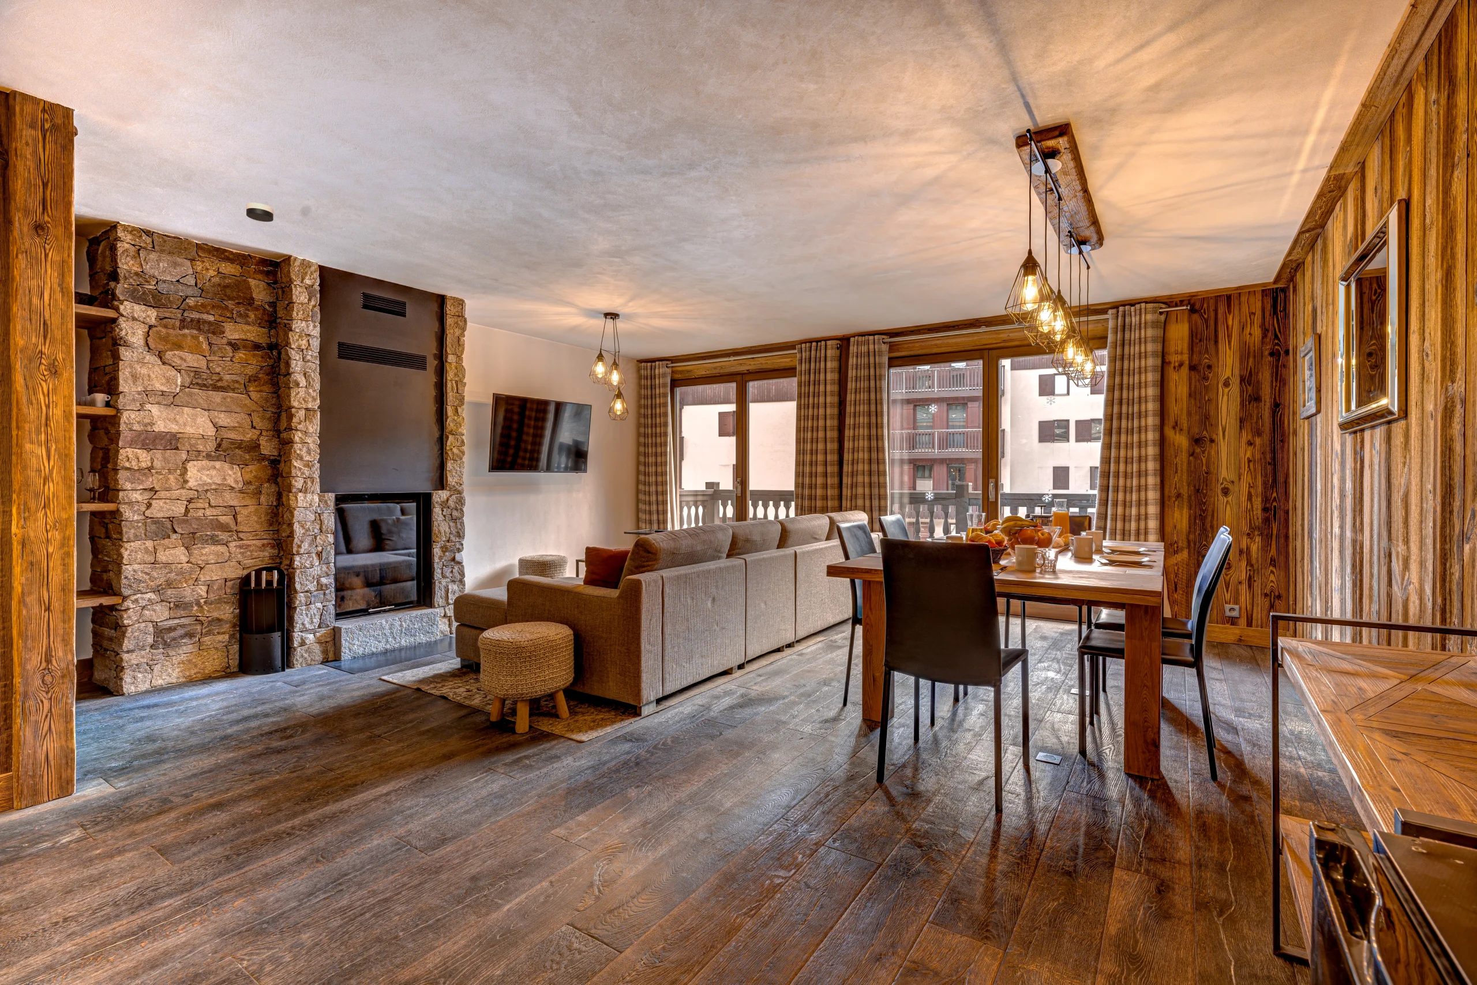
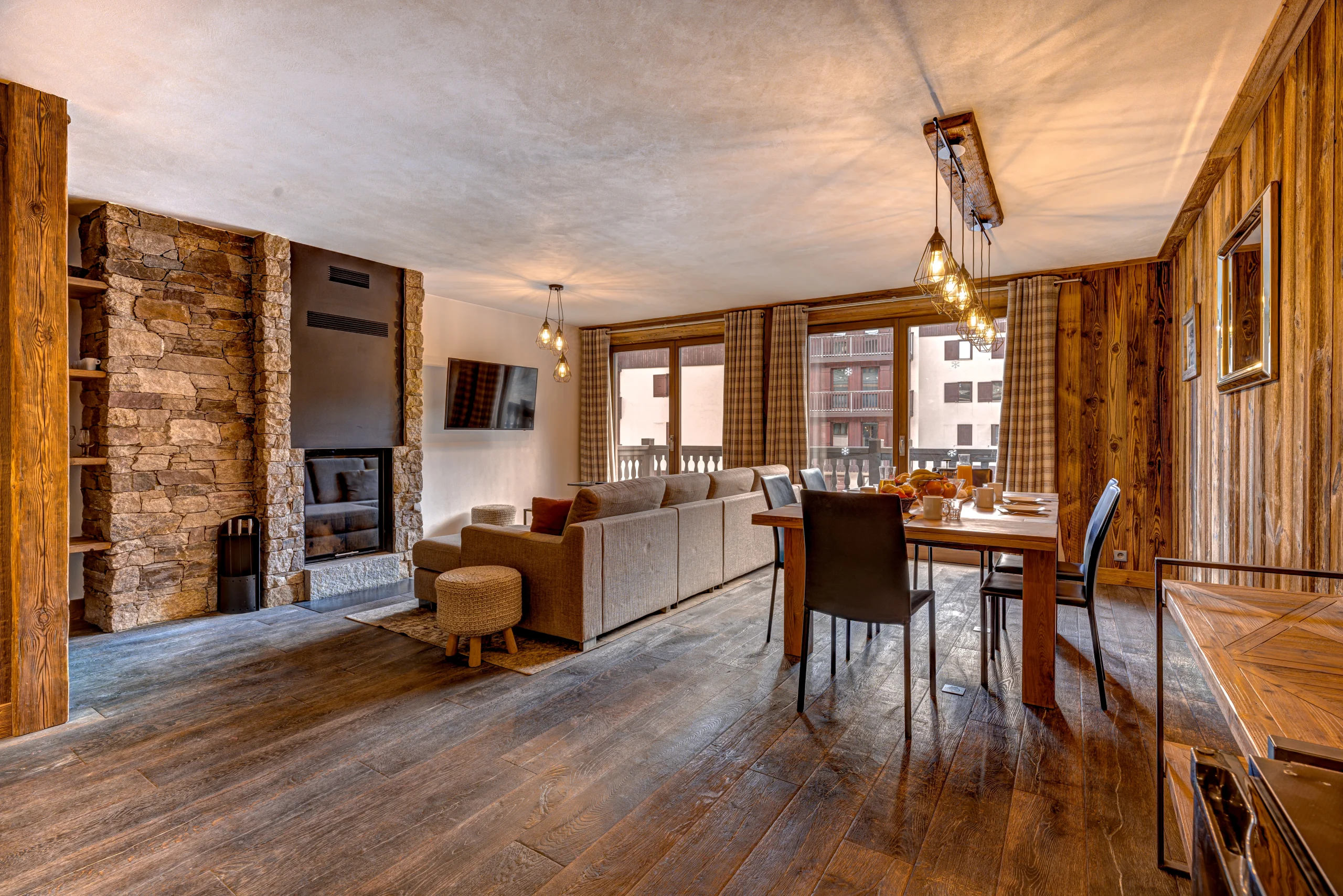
- smoke detector (260, 212)
